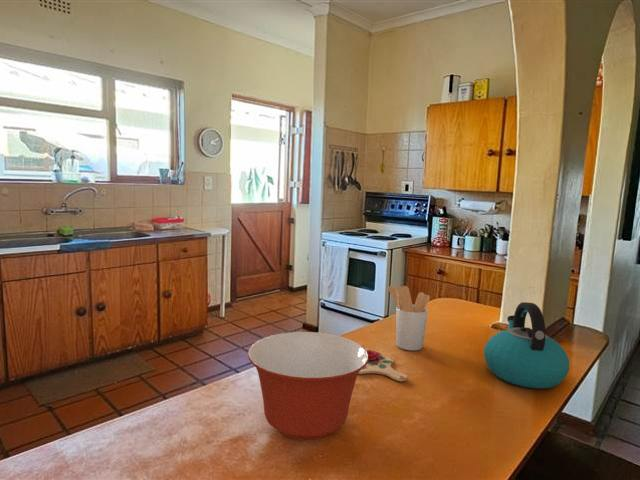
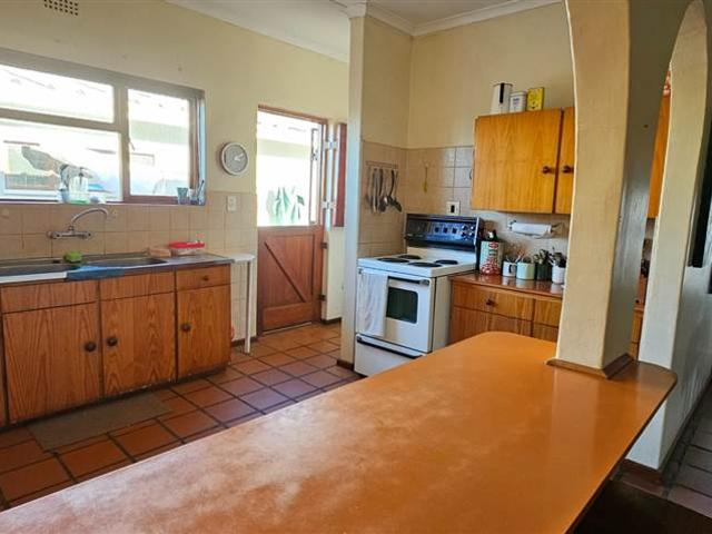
- utensil holder (406, 315)
- kettle (525, 337)
- mixing bowl (307, 387)
- cutting board (374, 362)
